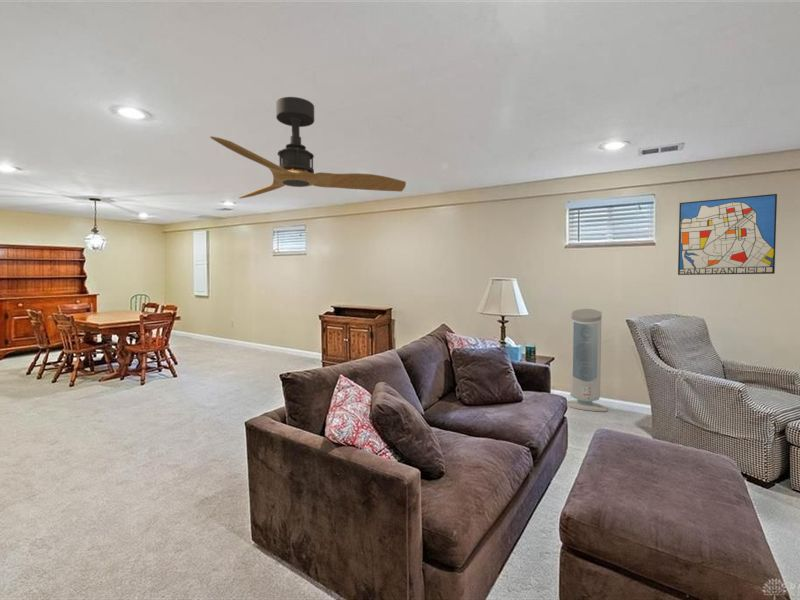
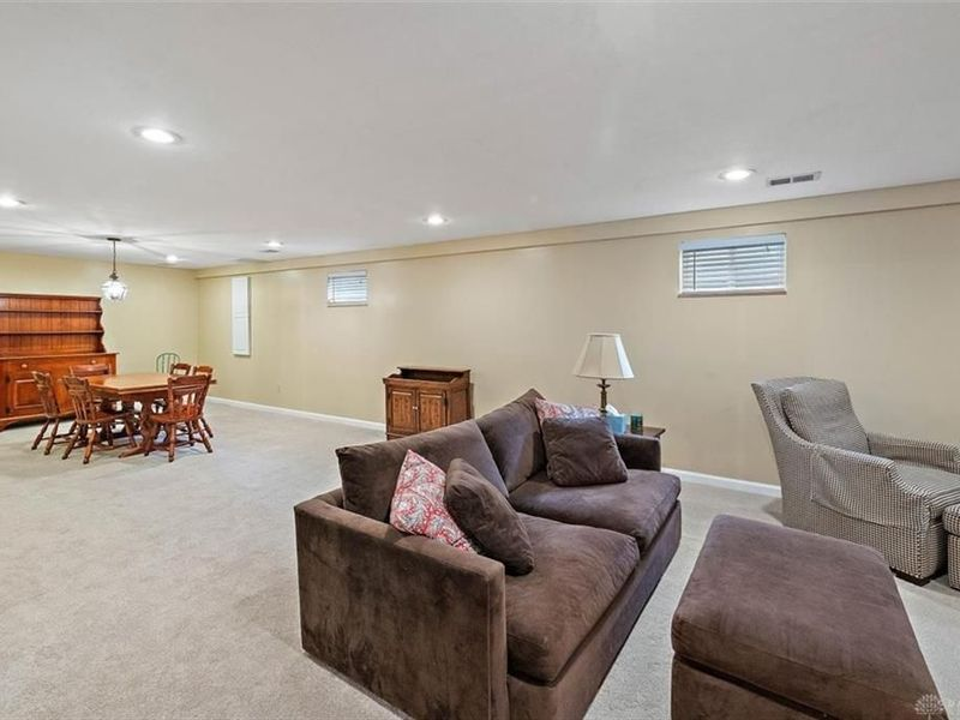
- air purifier (585, 358)
- wall art (724, 236)
- ceiling fan (311, 153)
